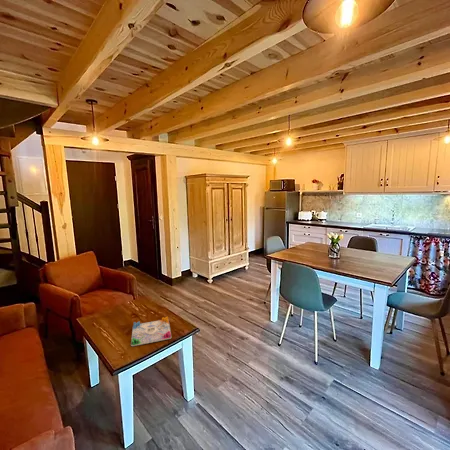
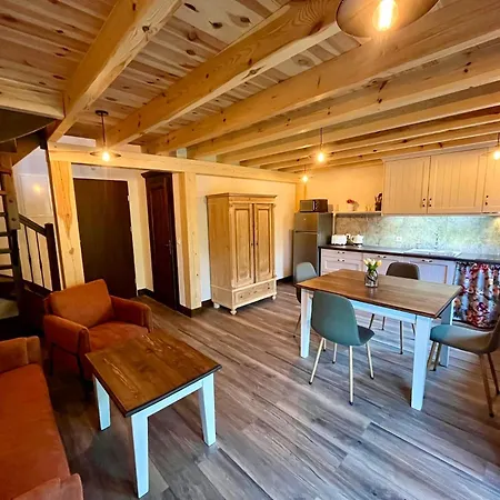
- board game (151, 329)
